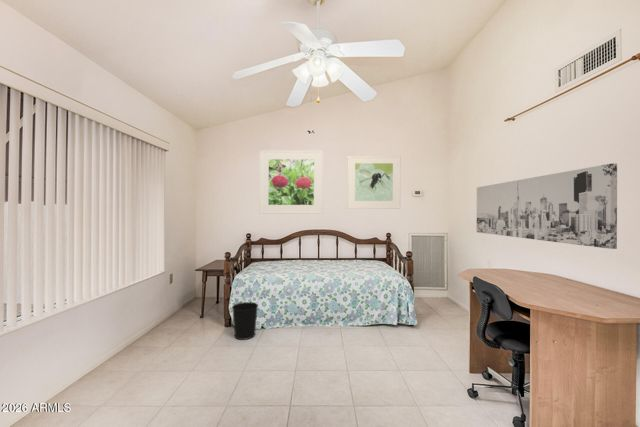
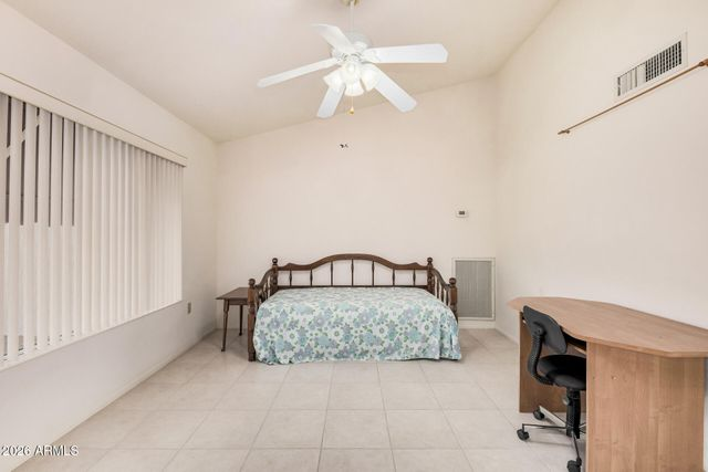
- wall art (525, 208)
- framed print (373, 182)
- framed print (291, 182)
- wastebasket (245, 320)
